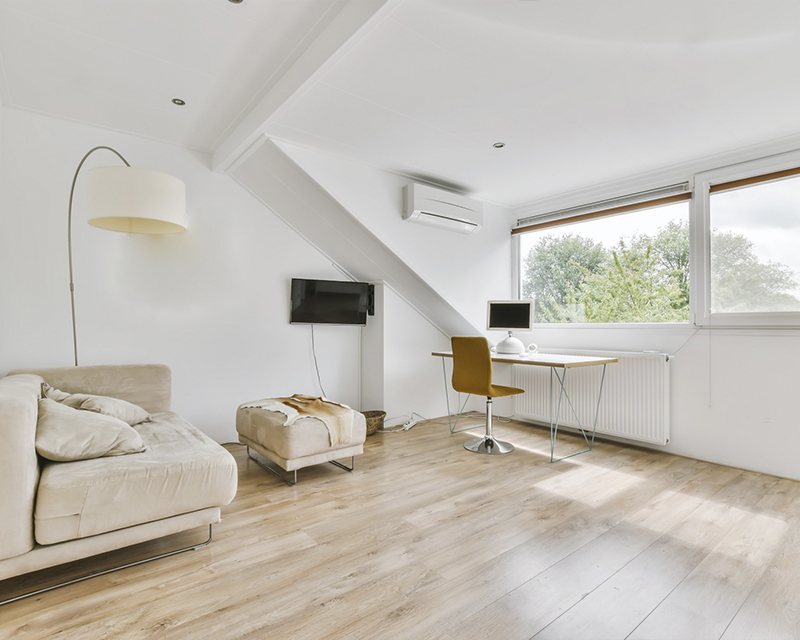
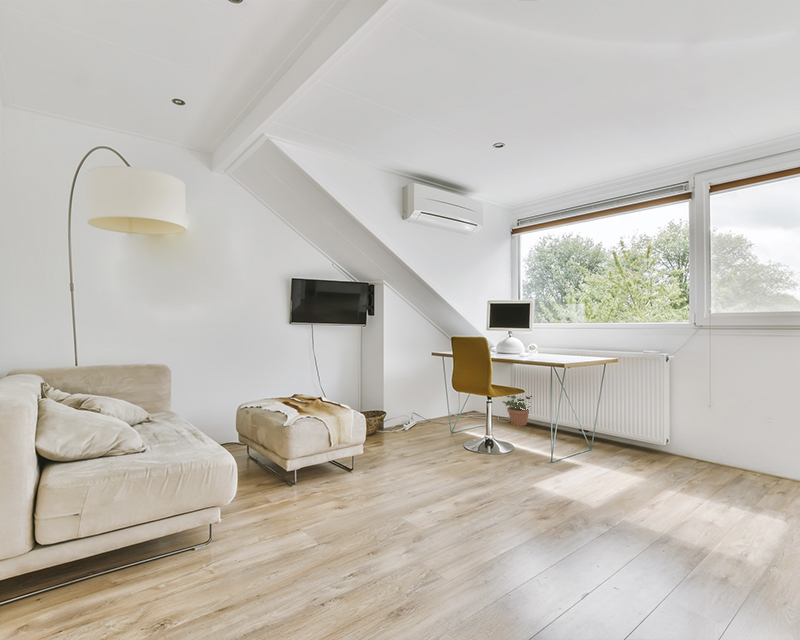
+ potted plant (521, 409)
